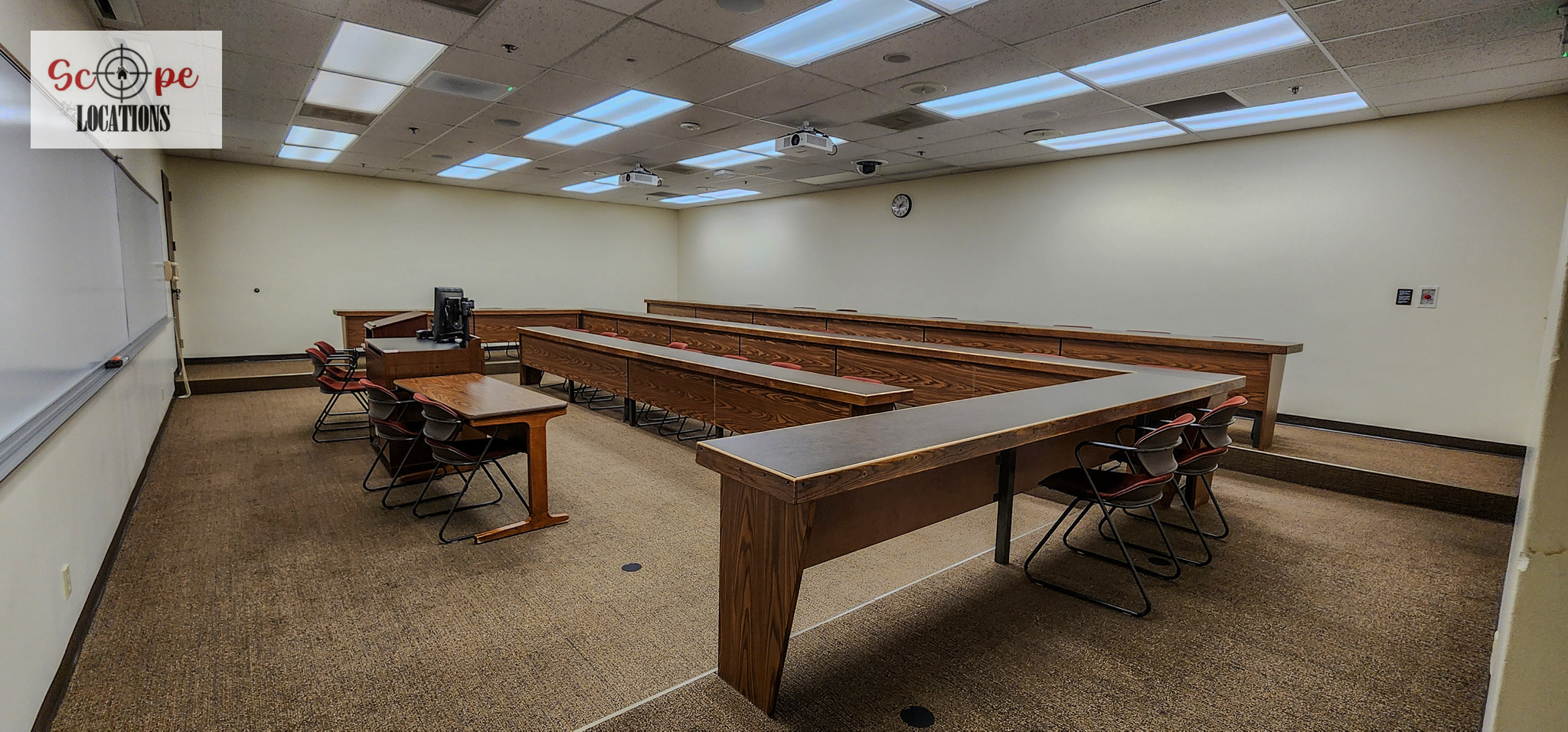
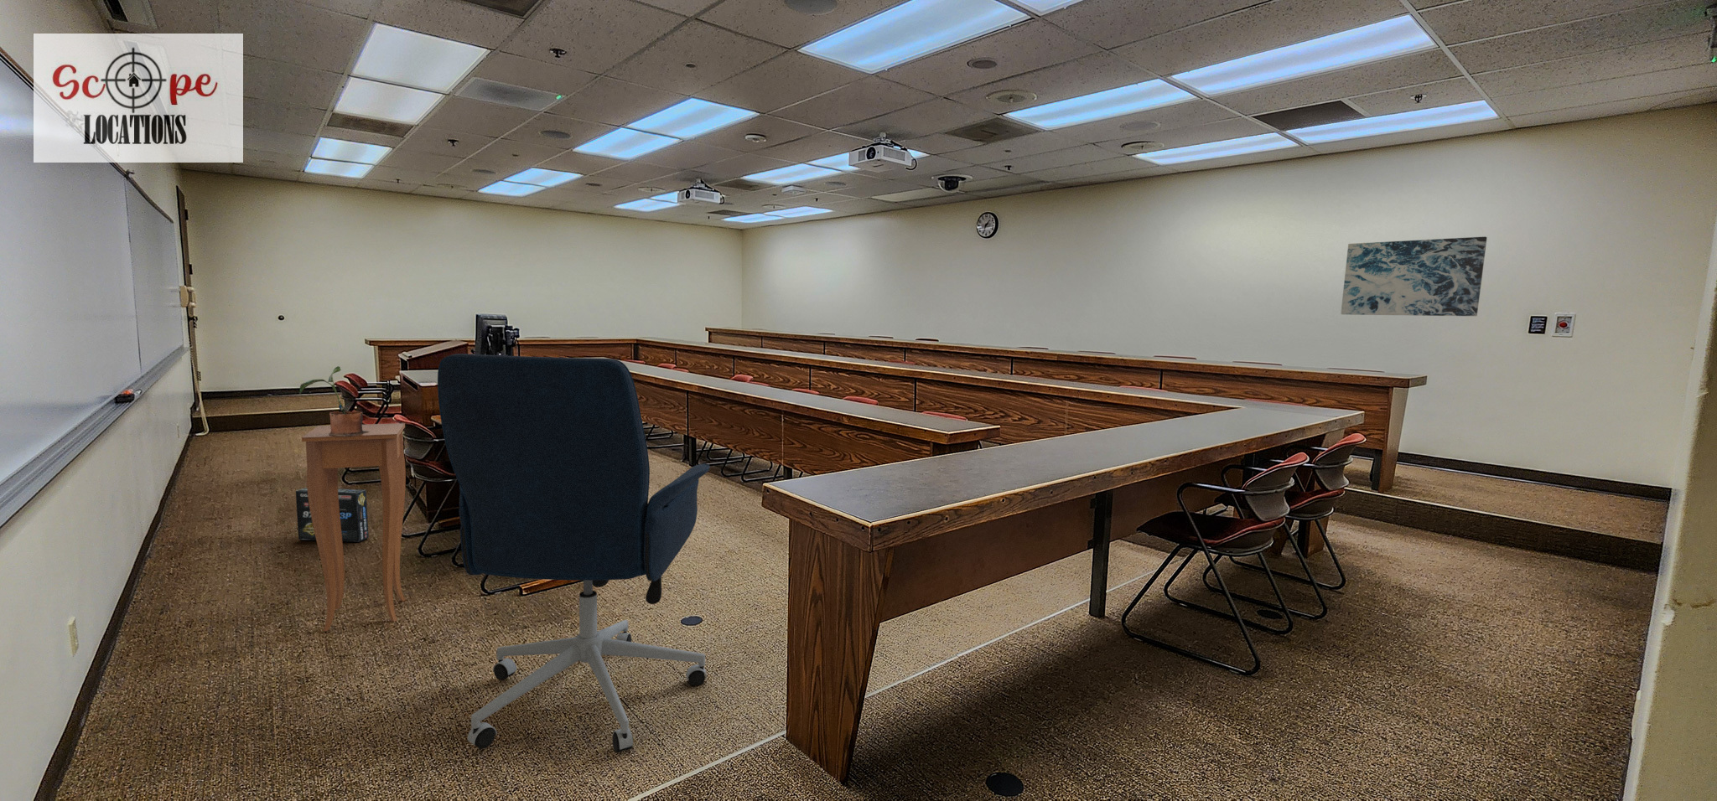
+ side table (341, 525)
+ box (339, 514)
+ potted plant (338, 399)
+ office chair (585, 531)
+ wall art (1409, 278)
